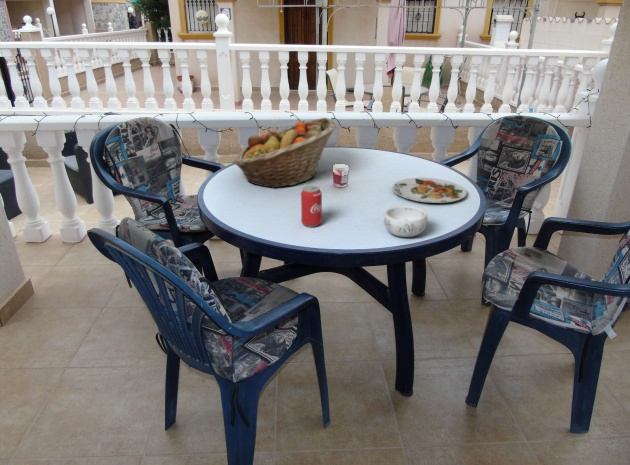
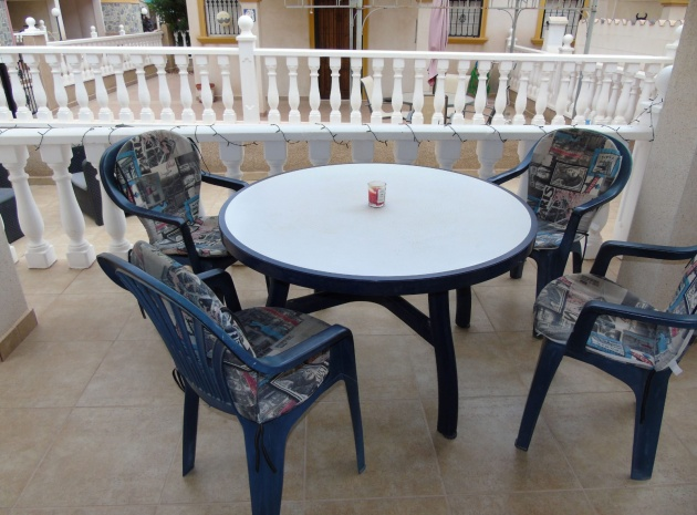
- plate (428, 190)
- fruit basket (285, 149)
- beverage can (311, 206)
- decorative bowl (402, 221)
